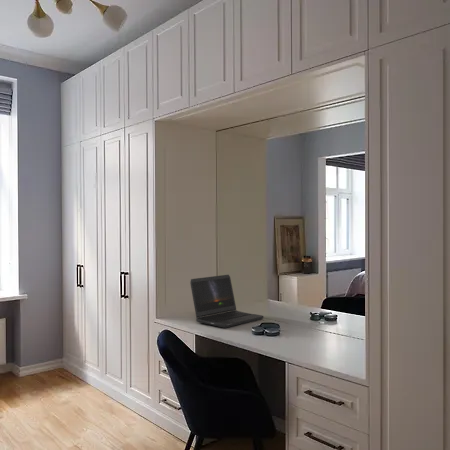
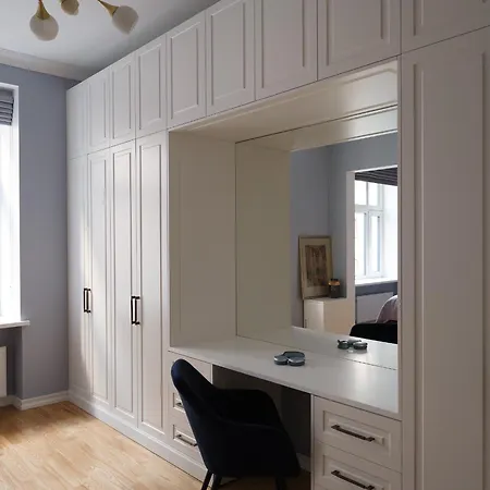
- laptop computer (227, 299)
